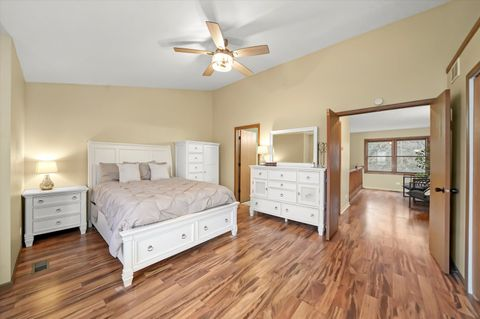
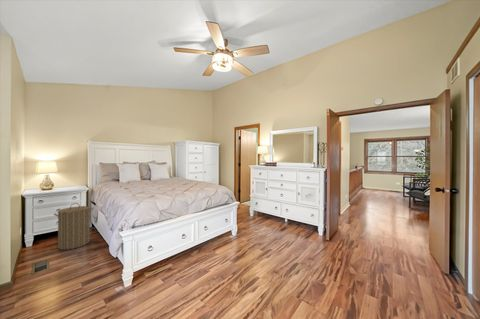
+ laundry hamper (74, 223)
